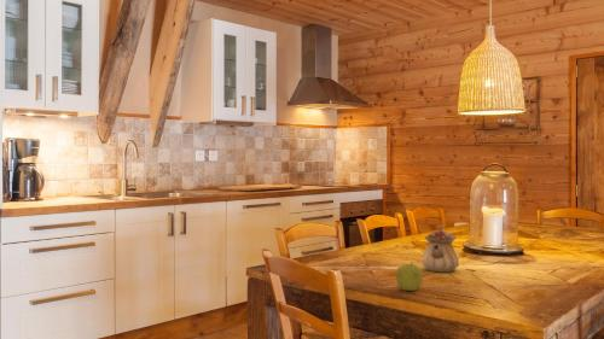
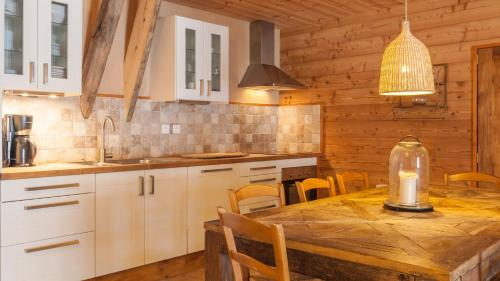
- teapot (440, 246)
- fruit (408, 275)
